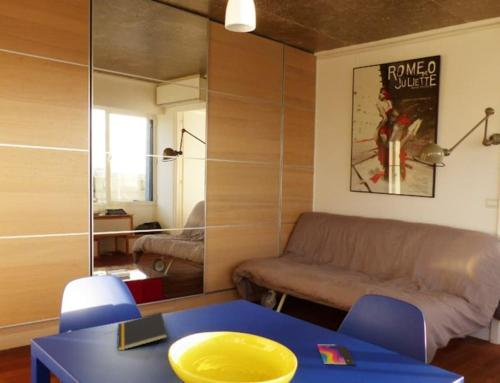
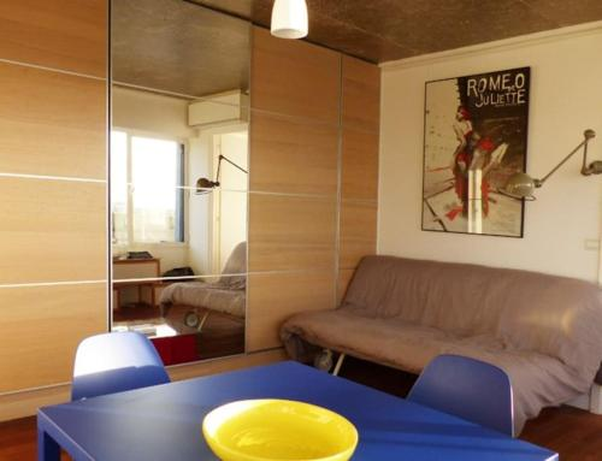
- notepad (141, 330)
- smartphone (335, 354)
